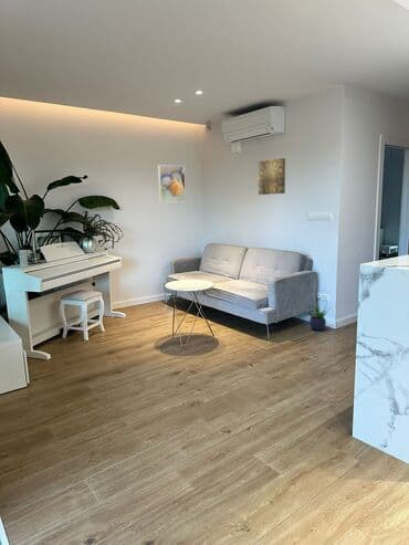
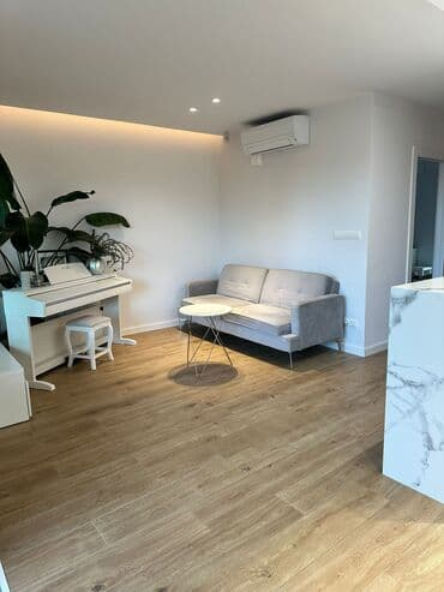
- wall art (271, 177)
- potted plant (319, 316)
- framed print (171, 184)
